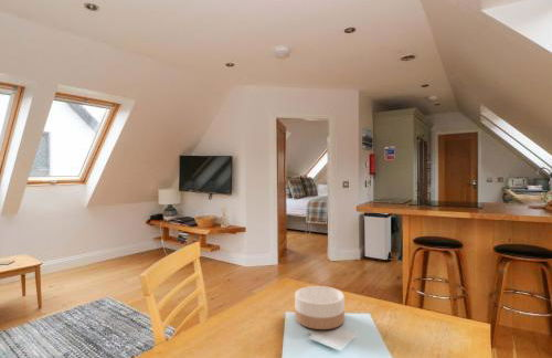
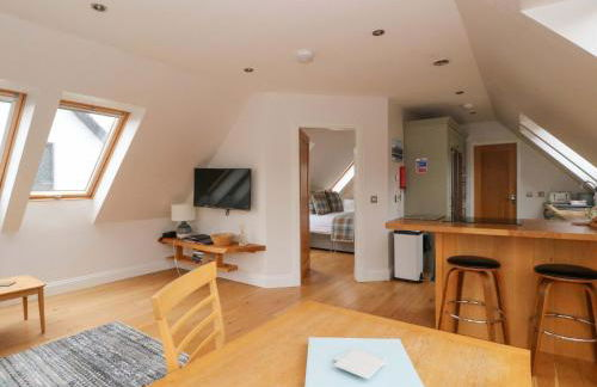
- bowl (319, 306)
